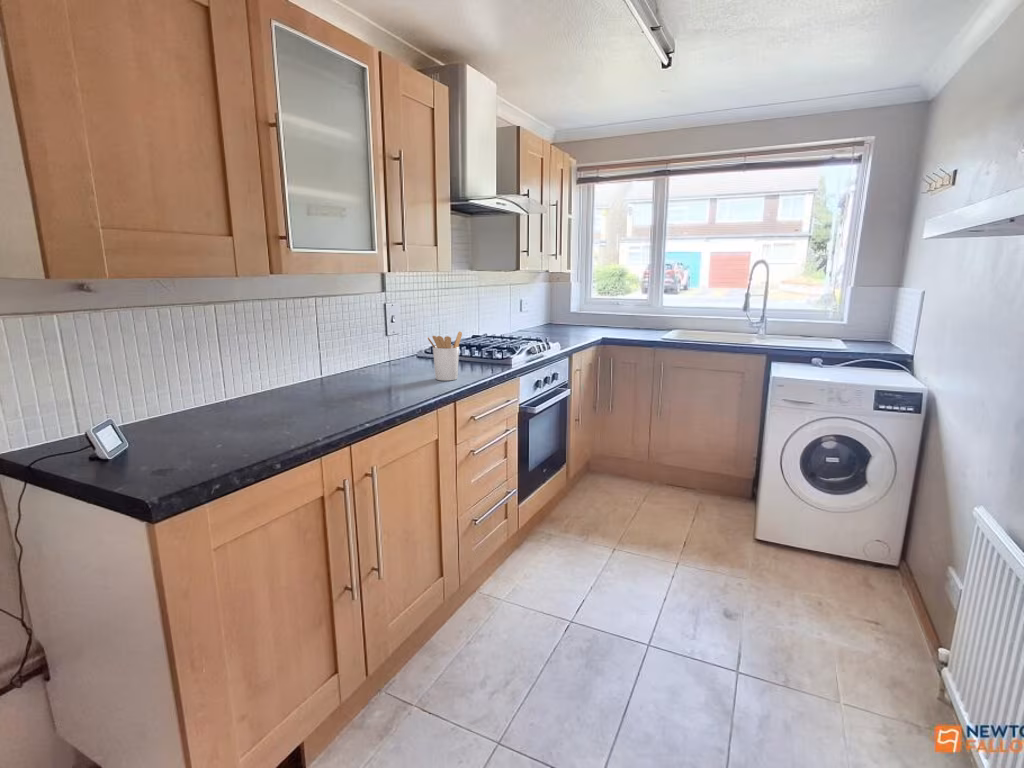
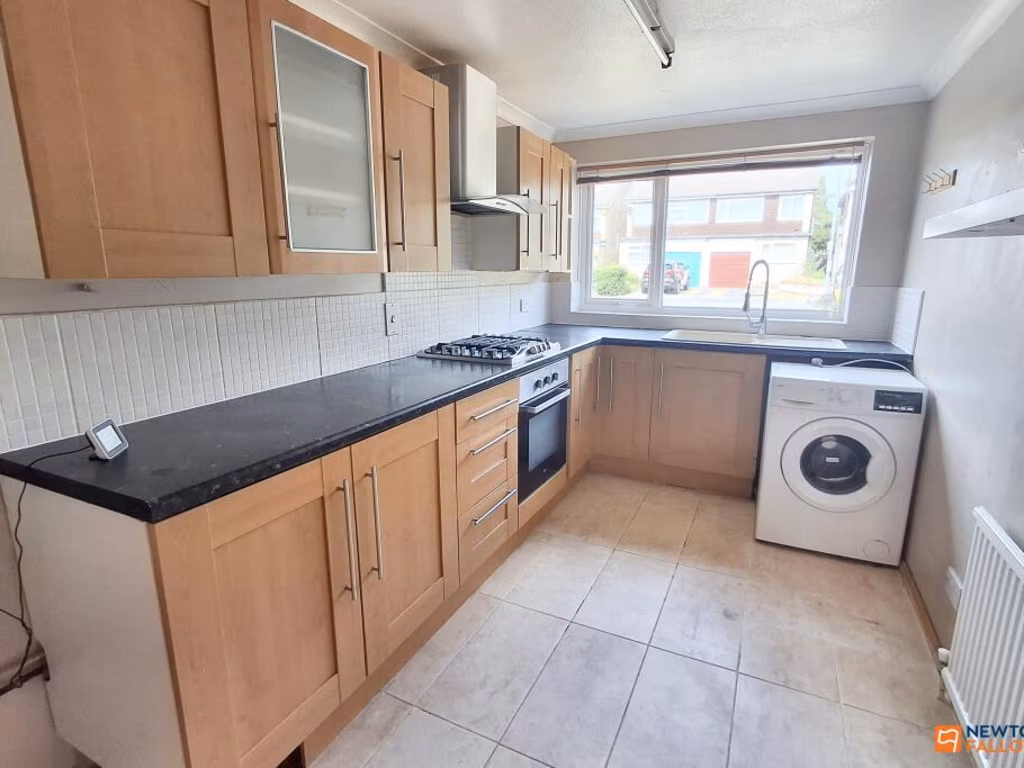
- utensil holder (445, 355)
